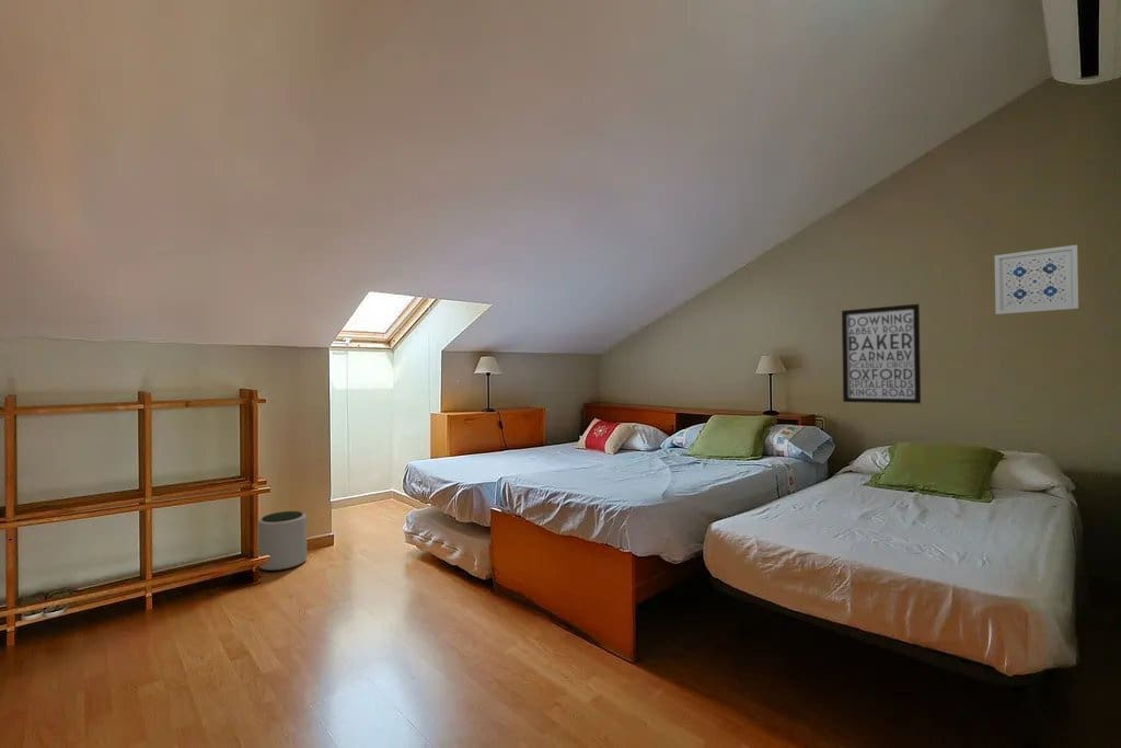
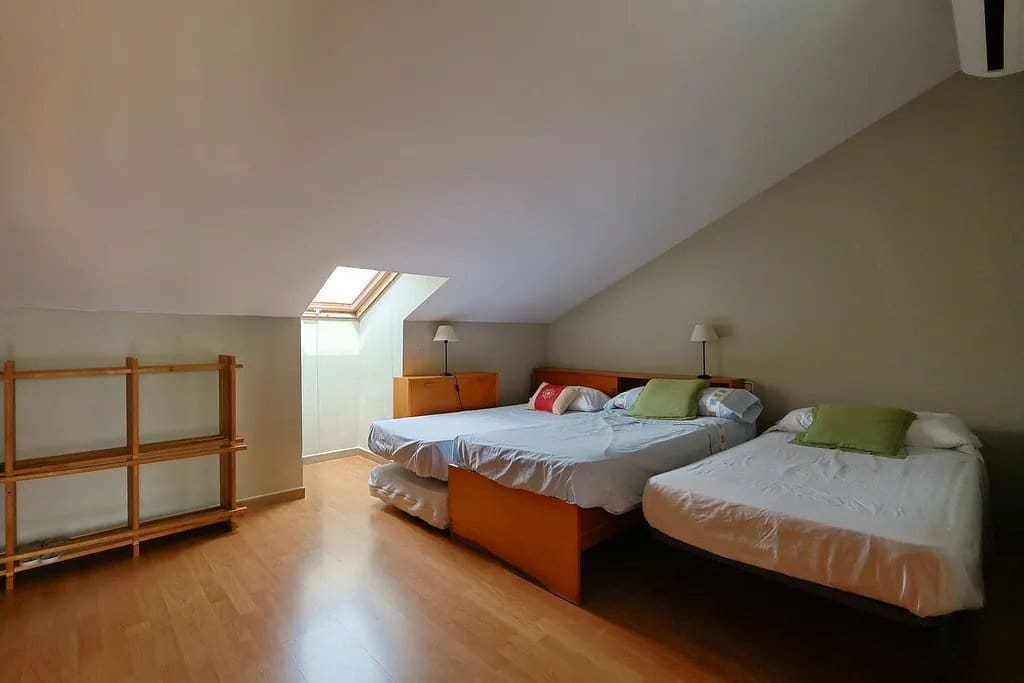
- plant pot (282, 539)
- wall art (879, 355)
- wall art (1035, 280)
